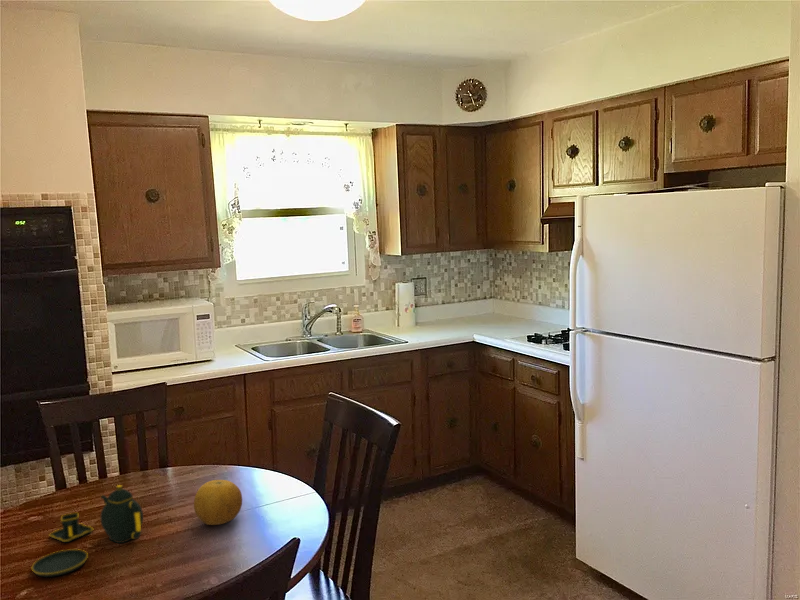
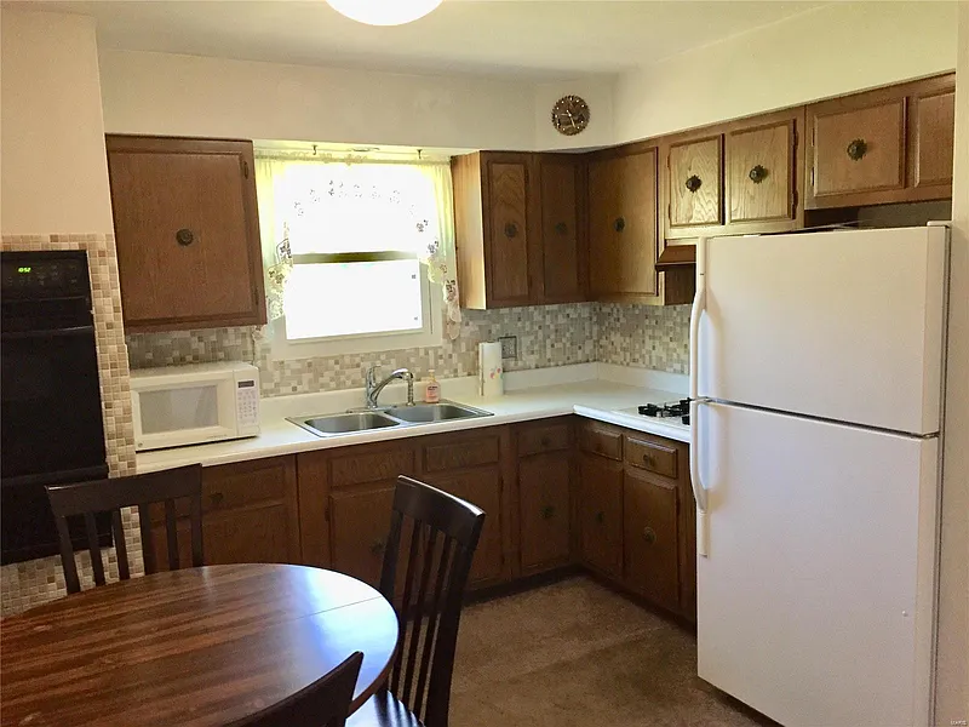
- fruit (218, 502)
- teapot (75, 520)
